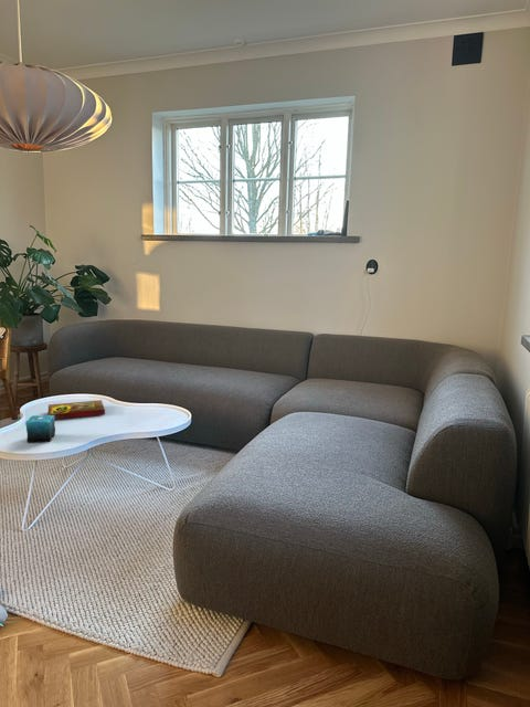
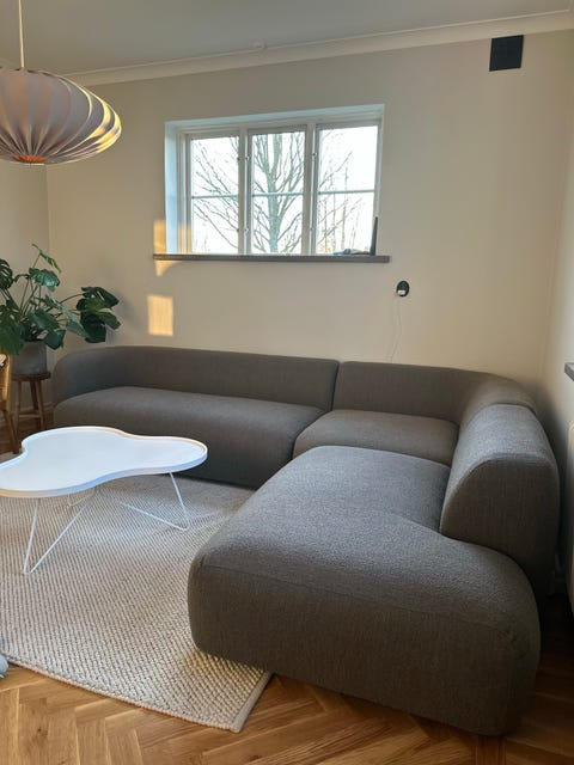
- book (76, 409)
- candle (40, 424)
